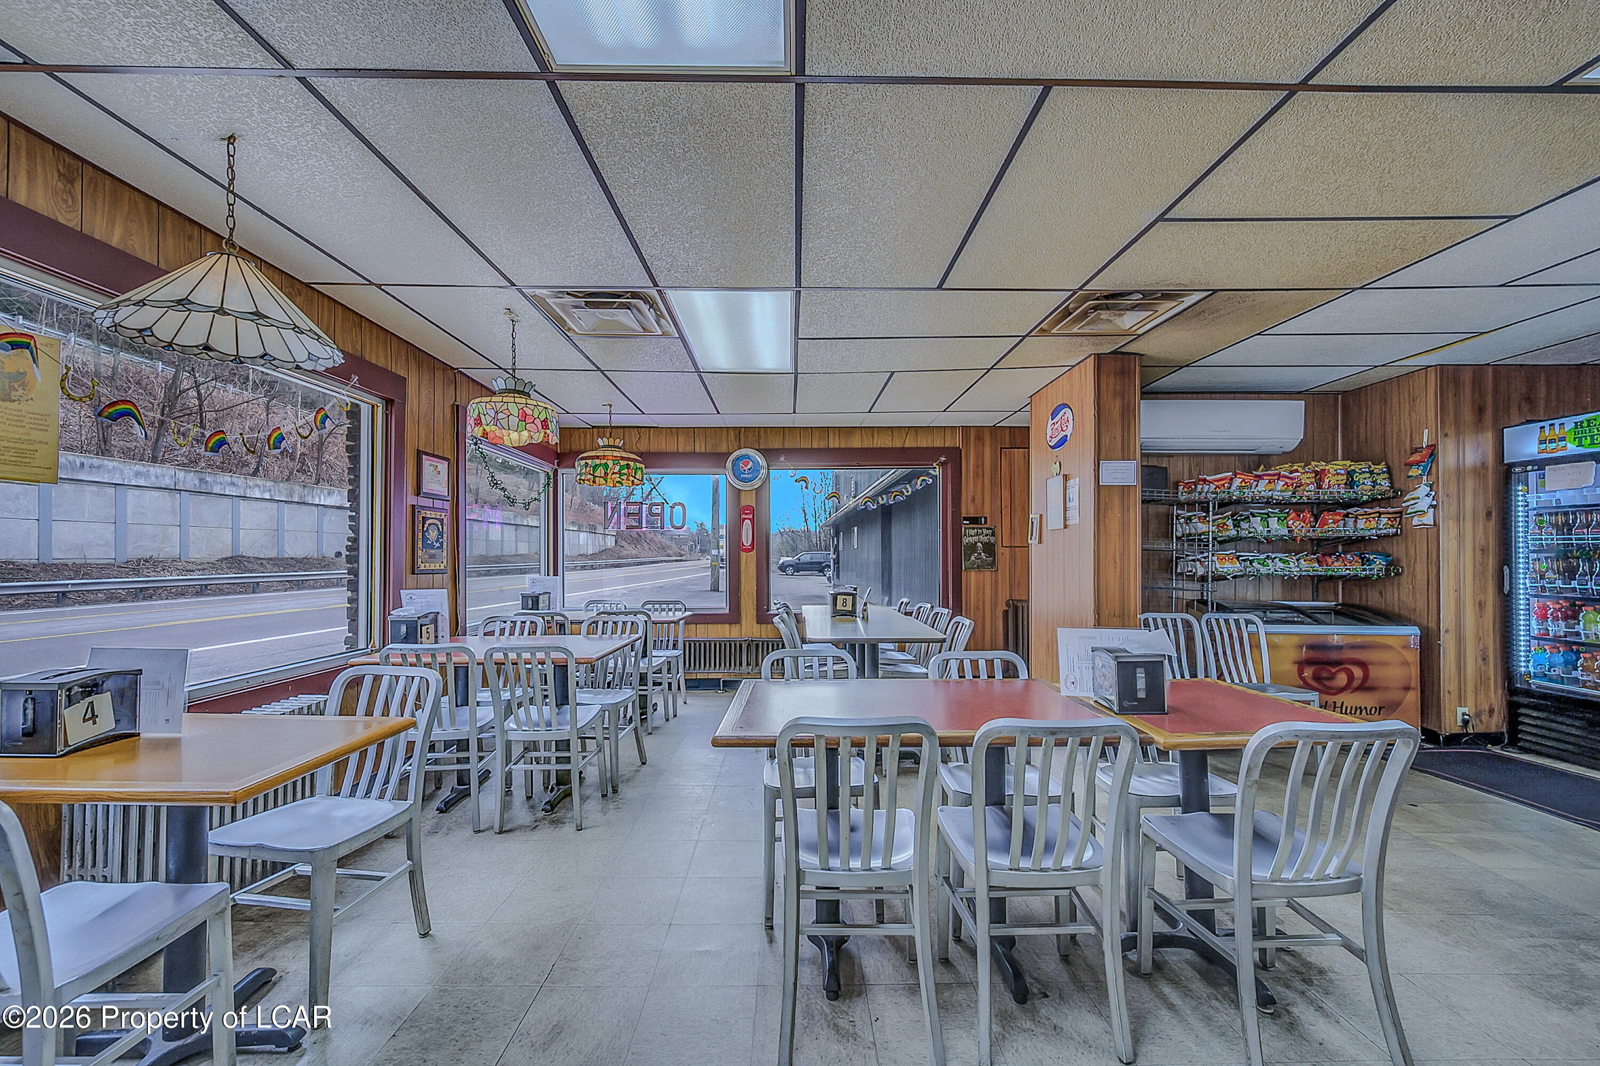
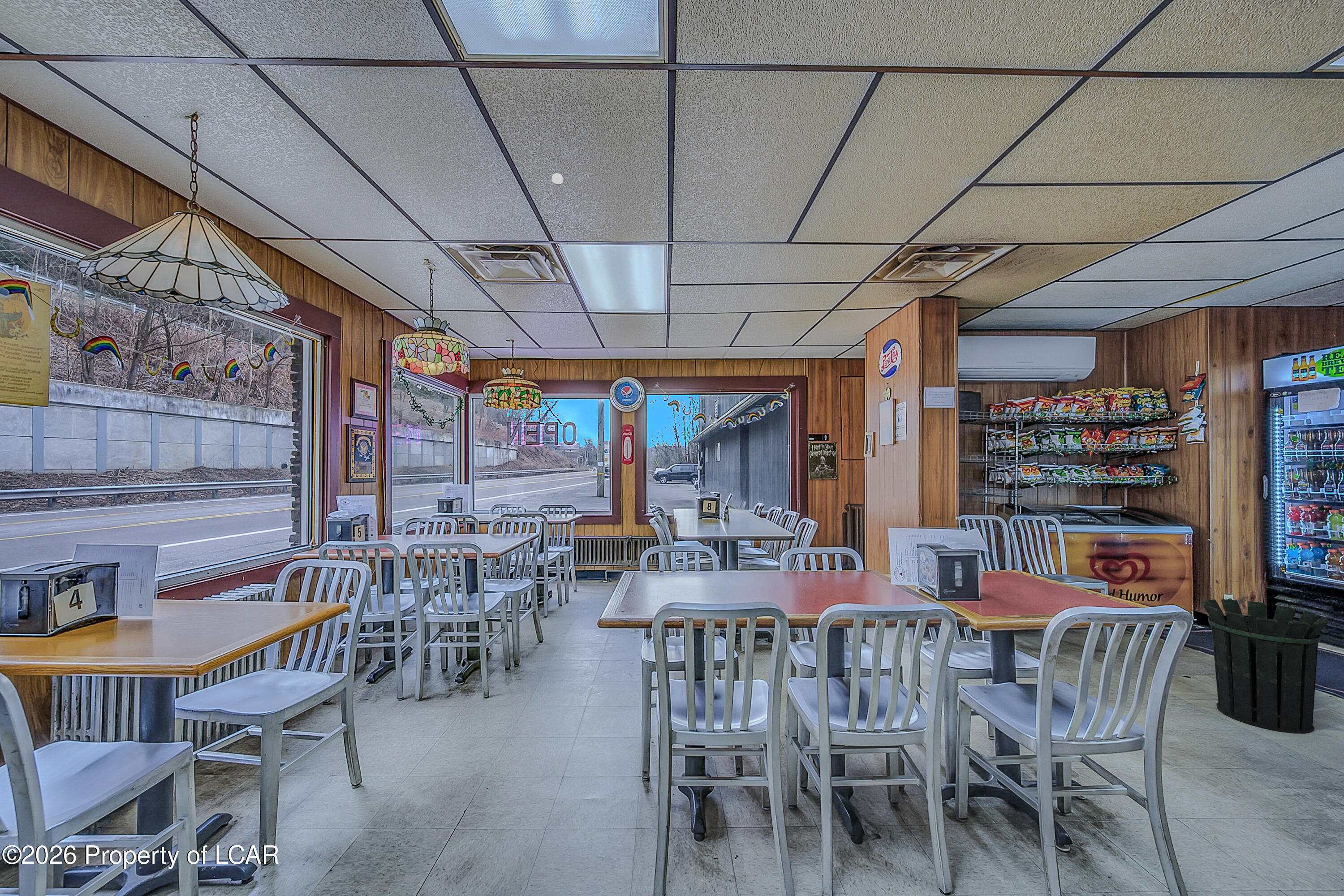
+ eyeball (557, 179)
+ waste bin (1262, 663)
